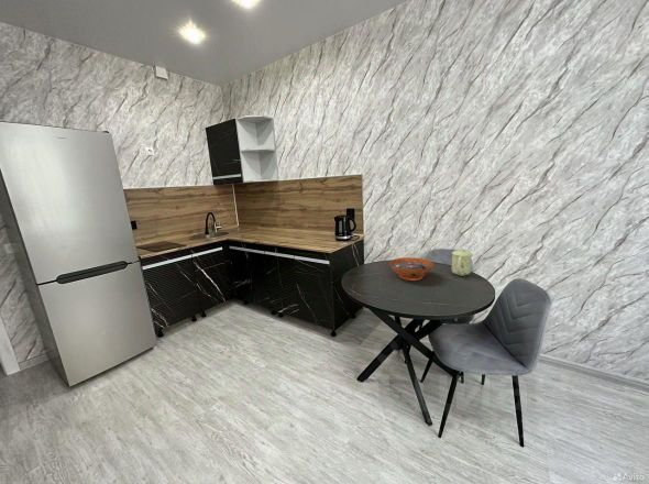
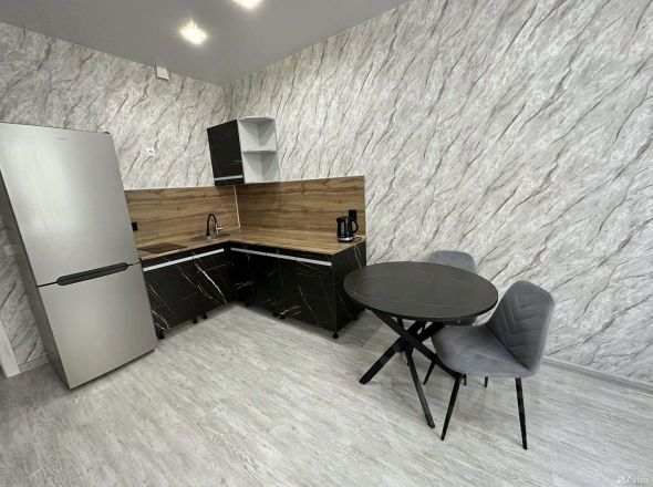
- decorative bowl (410, 270)
- mug (461, 262)
